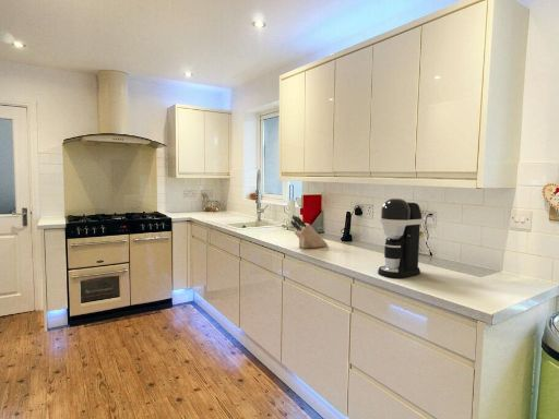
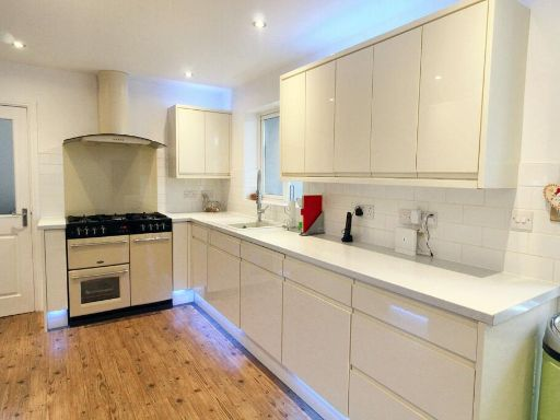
- knife block (308, 230)
- coffee maker (400, 236)
